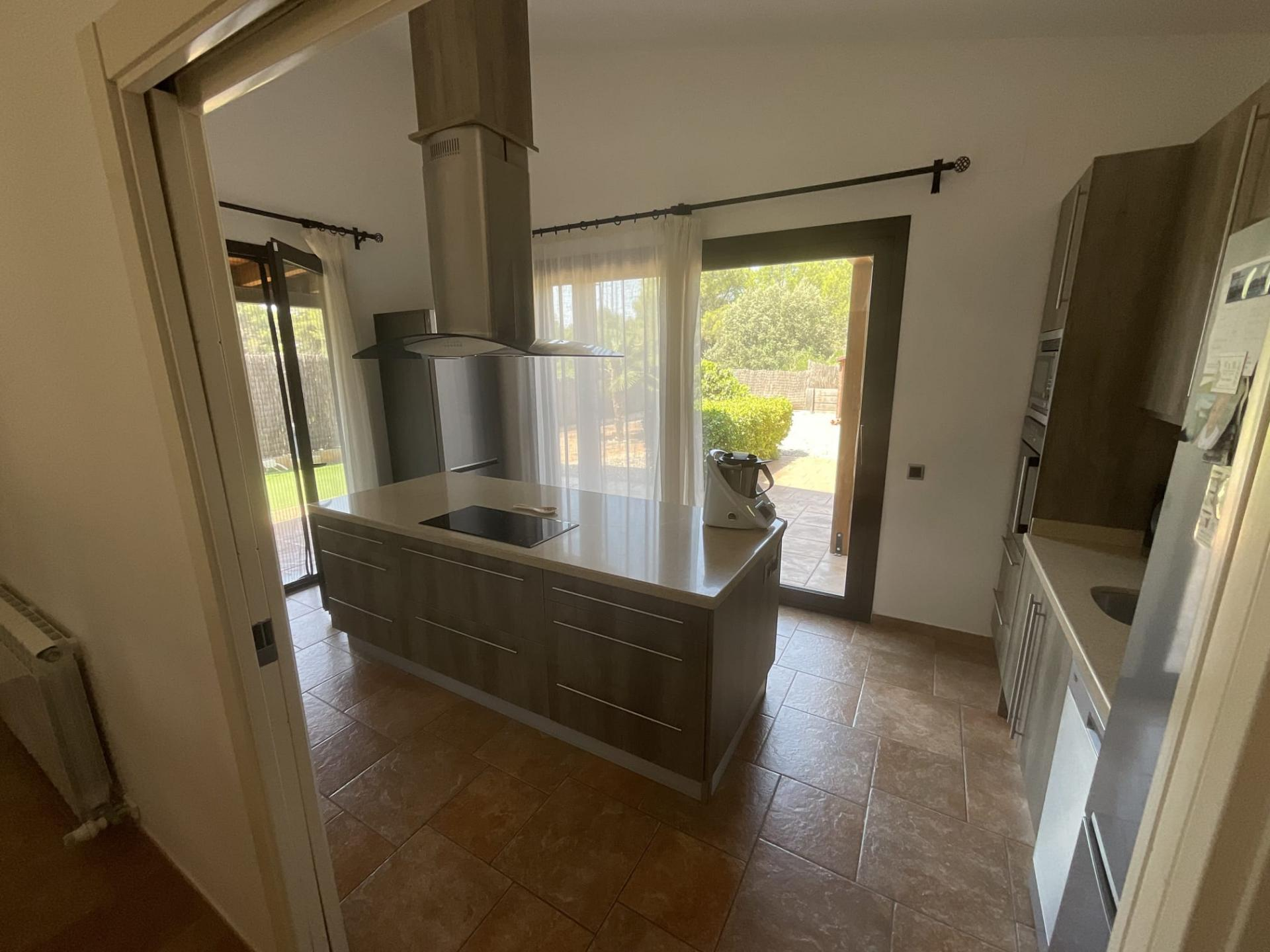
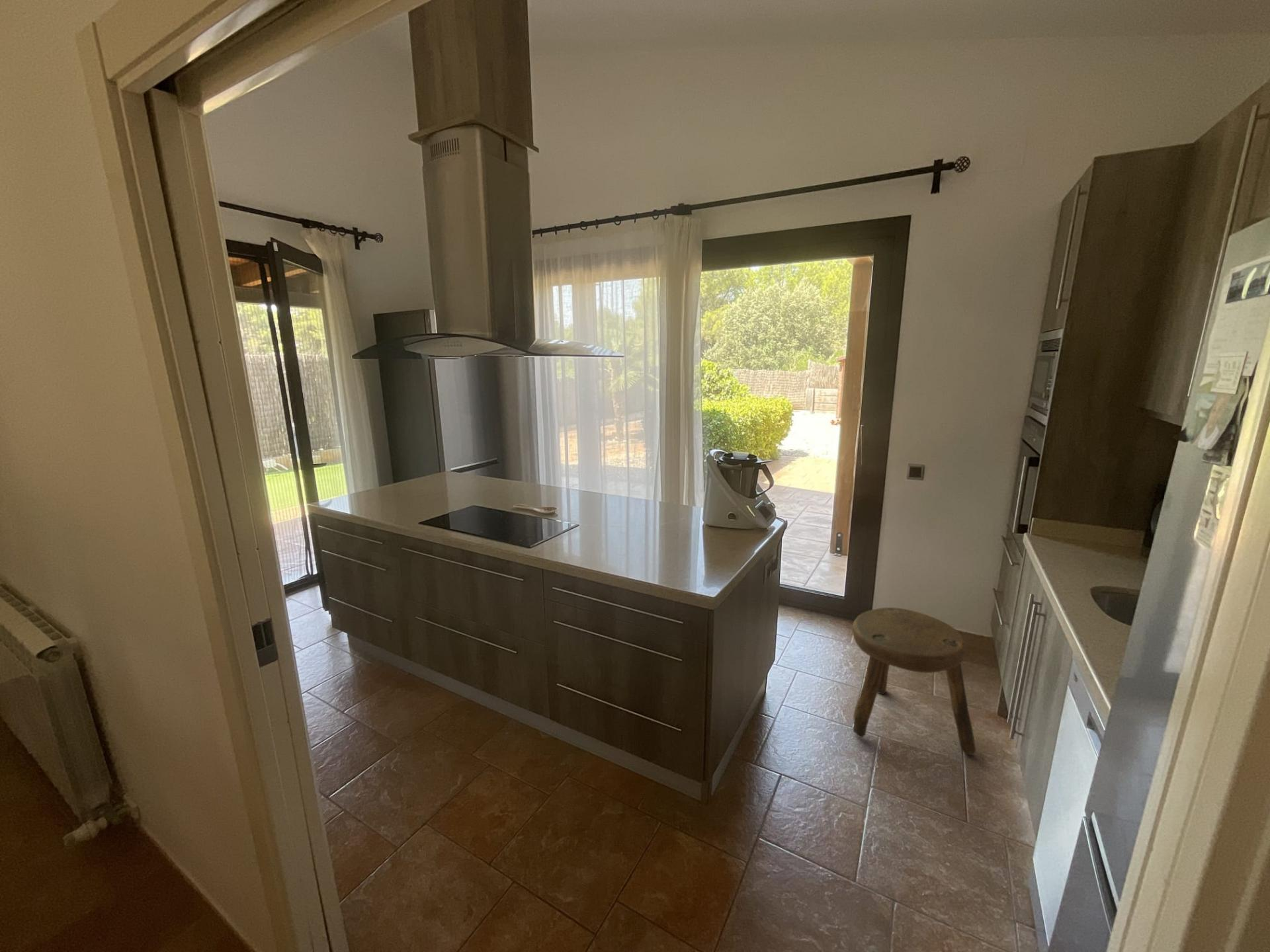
+ stool (913, 671)
